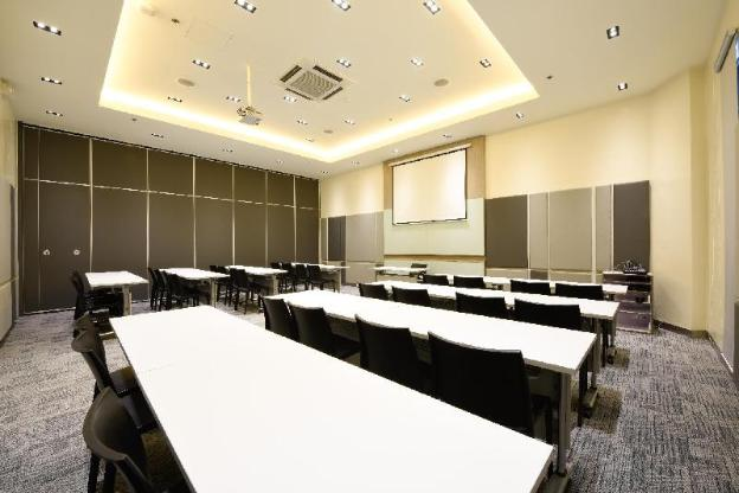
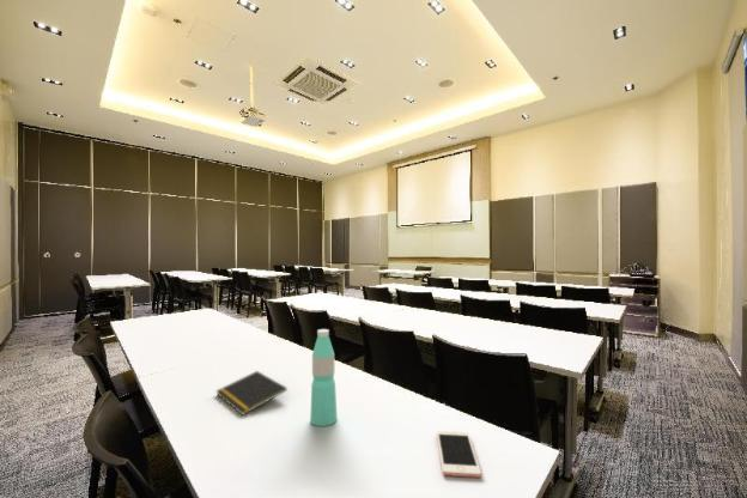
+ water bottle (323, 375)
+ notepad (250, 390)
+ cell phone (456, 451)
